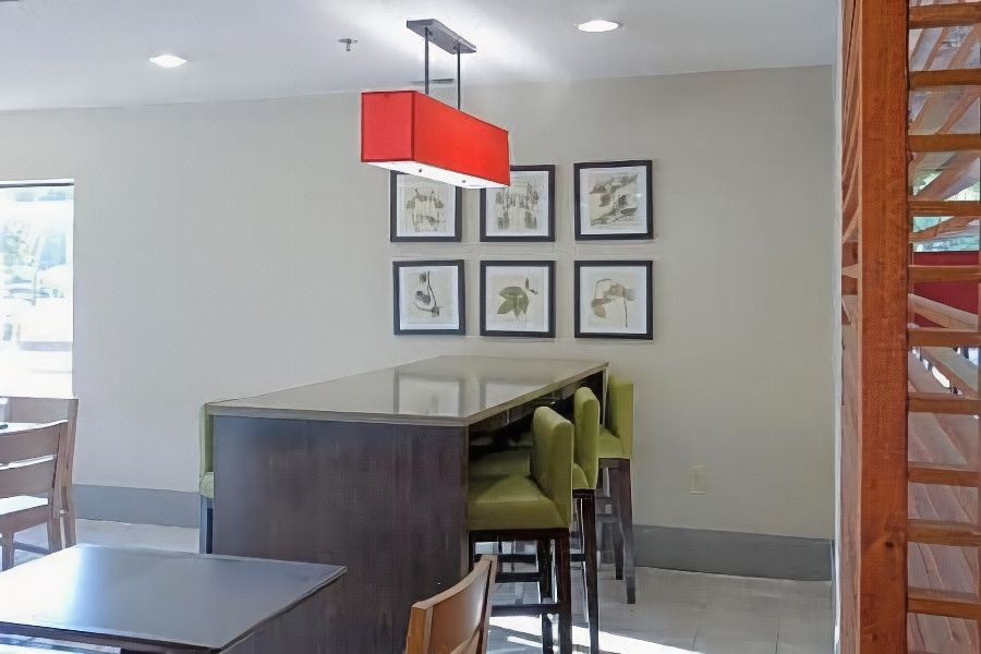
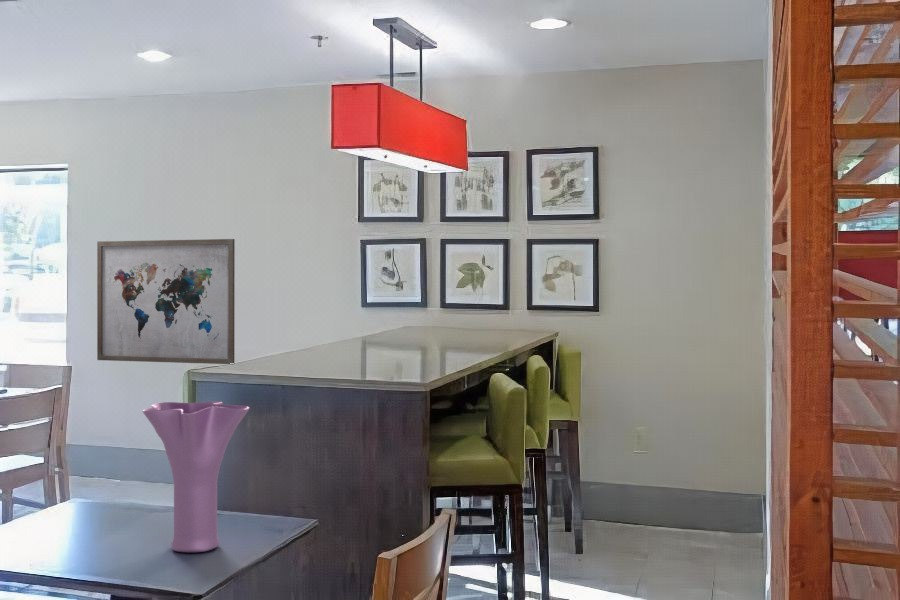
+ vase (195, 476)
+ wall art (164, 301)
